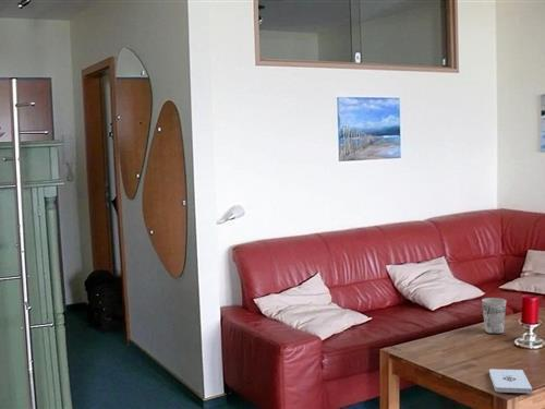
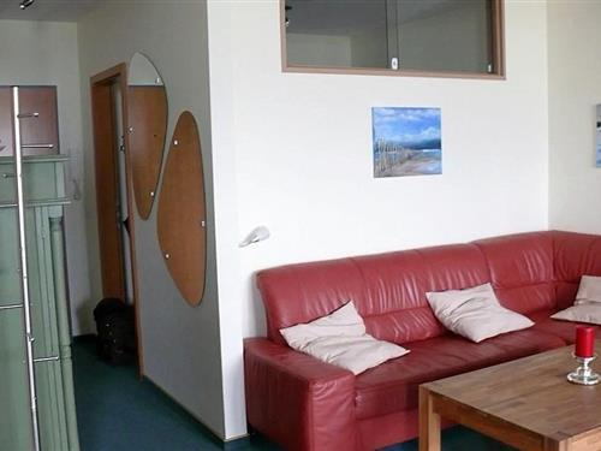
- notepad (509, 380)
- cup (494, 315)
